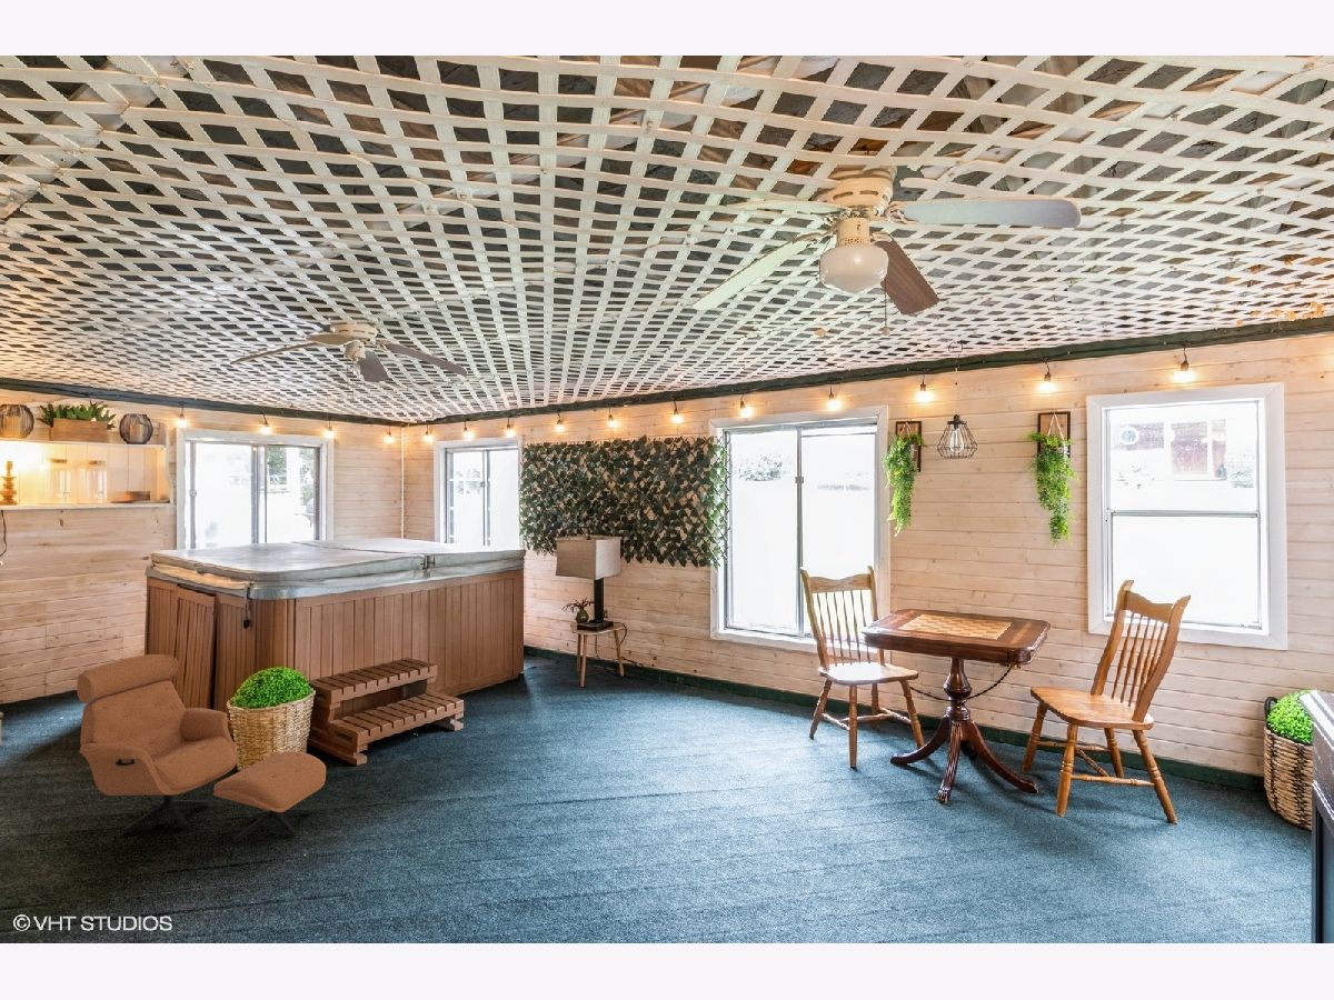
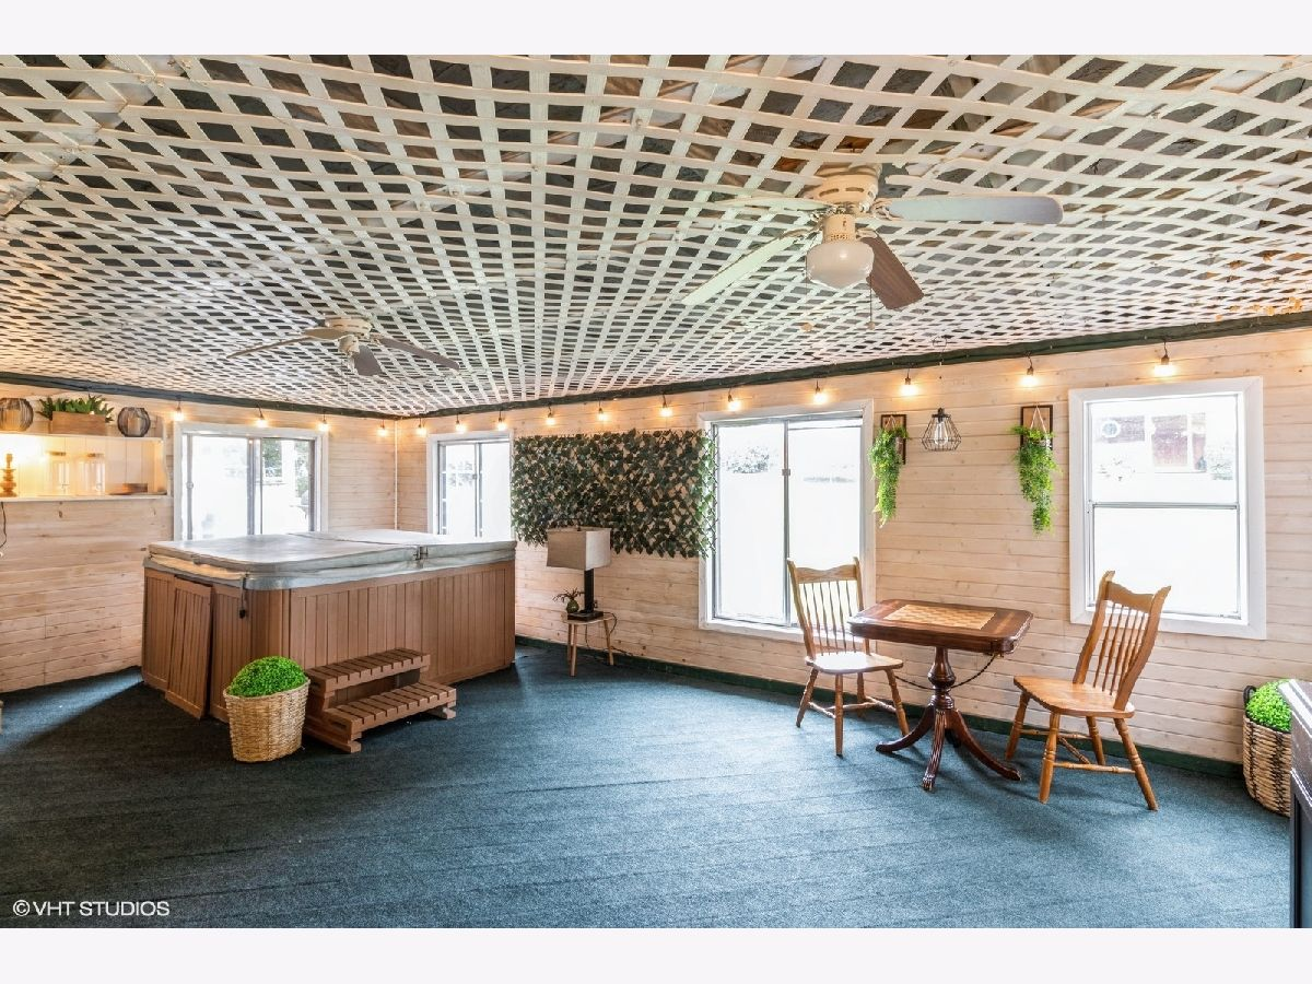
- lounge chair (211, 742)
